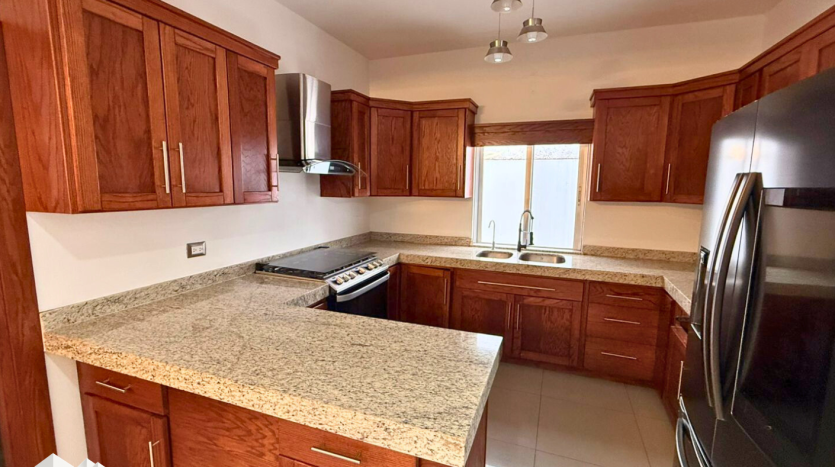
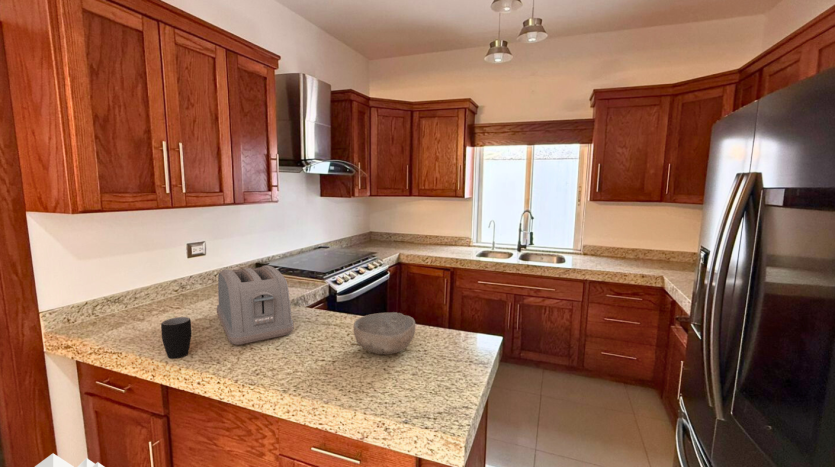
+ toaster (252, 297)
+ mug (176, 336)
+ bowl (384, 335)
